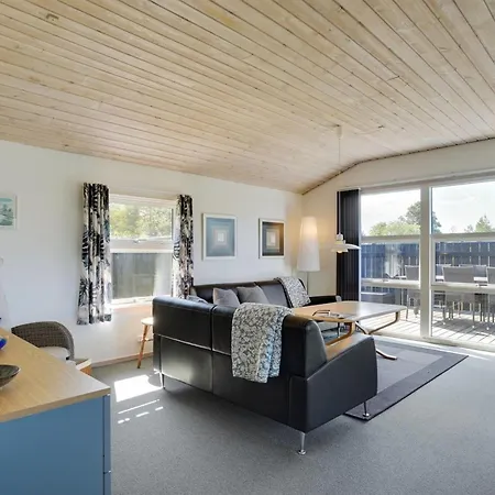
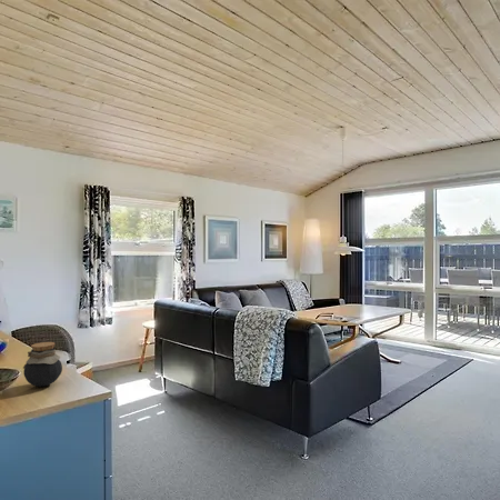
+ jar (42, 363)
